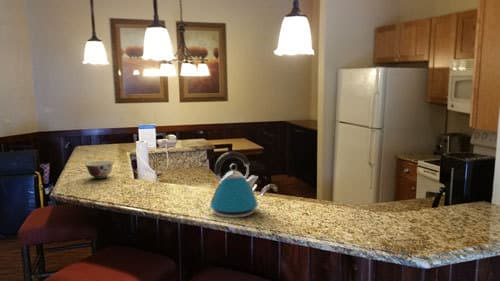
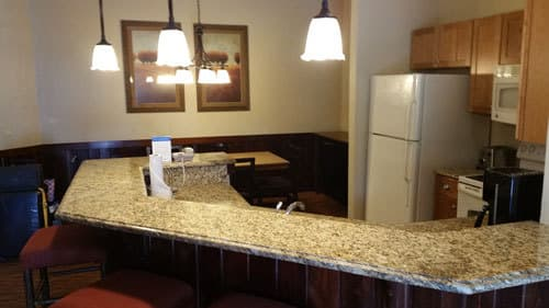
- soup bowl (100, 170)
- kettle (232, 181)
